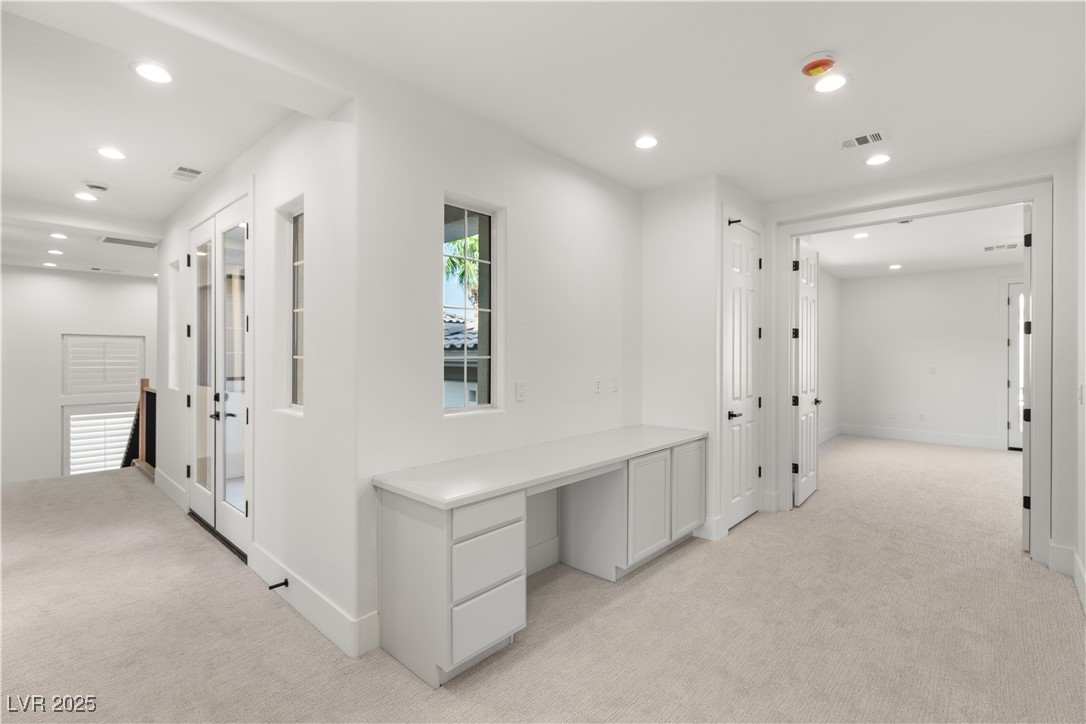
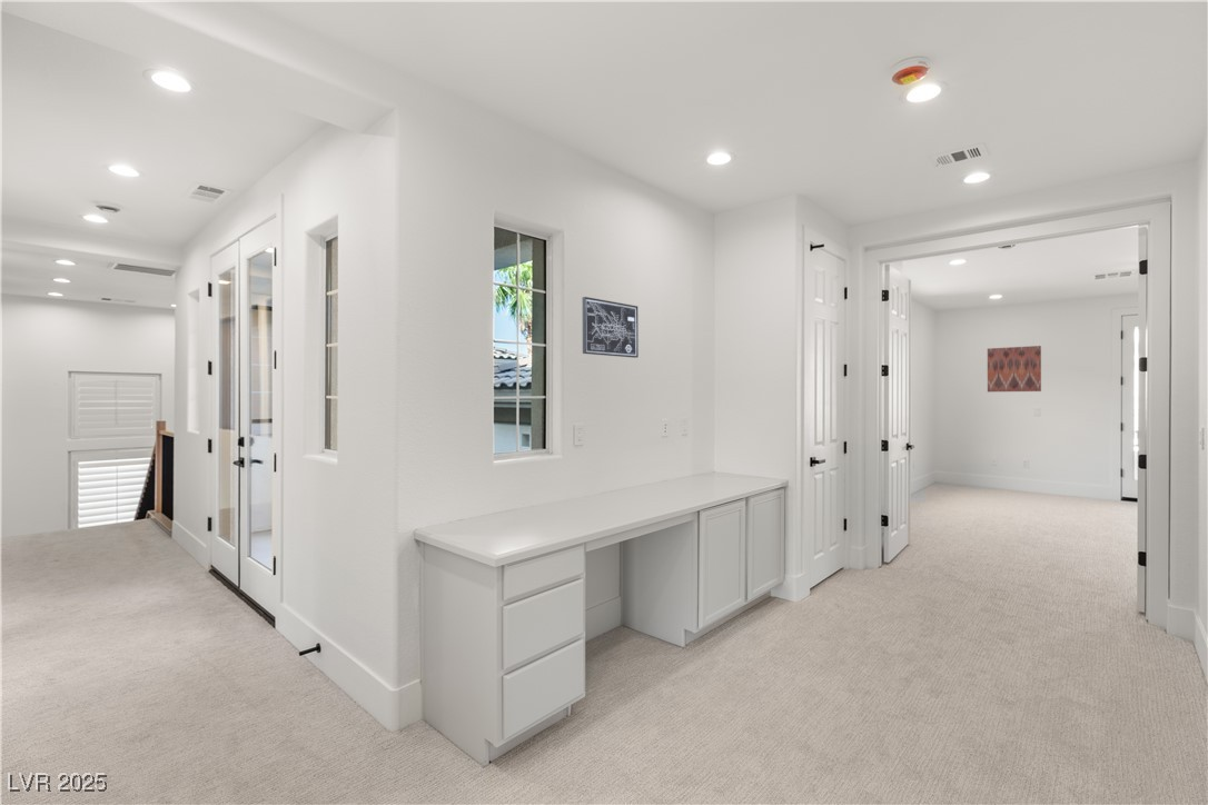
+ wall art (611, 328)
+ wall art (1013, 369)
